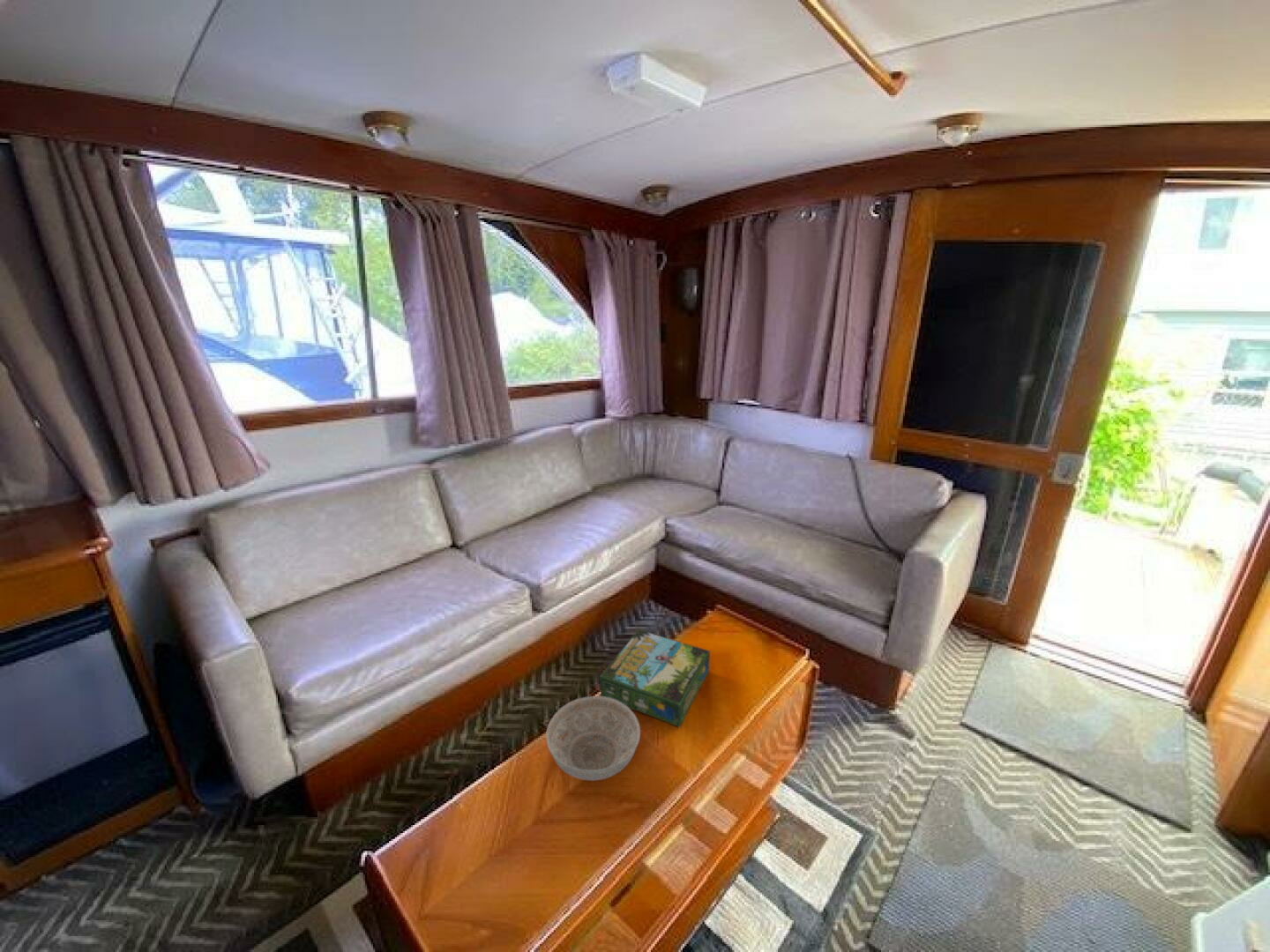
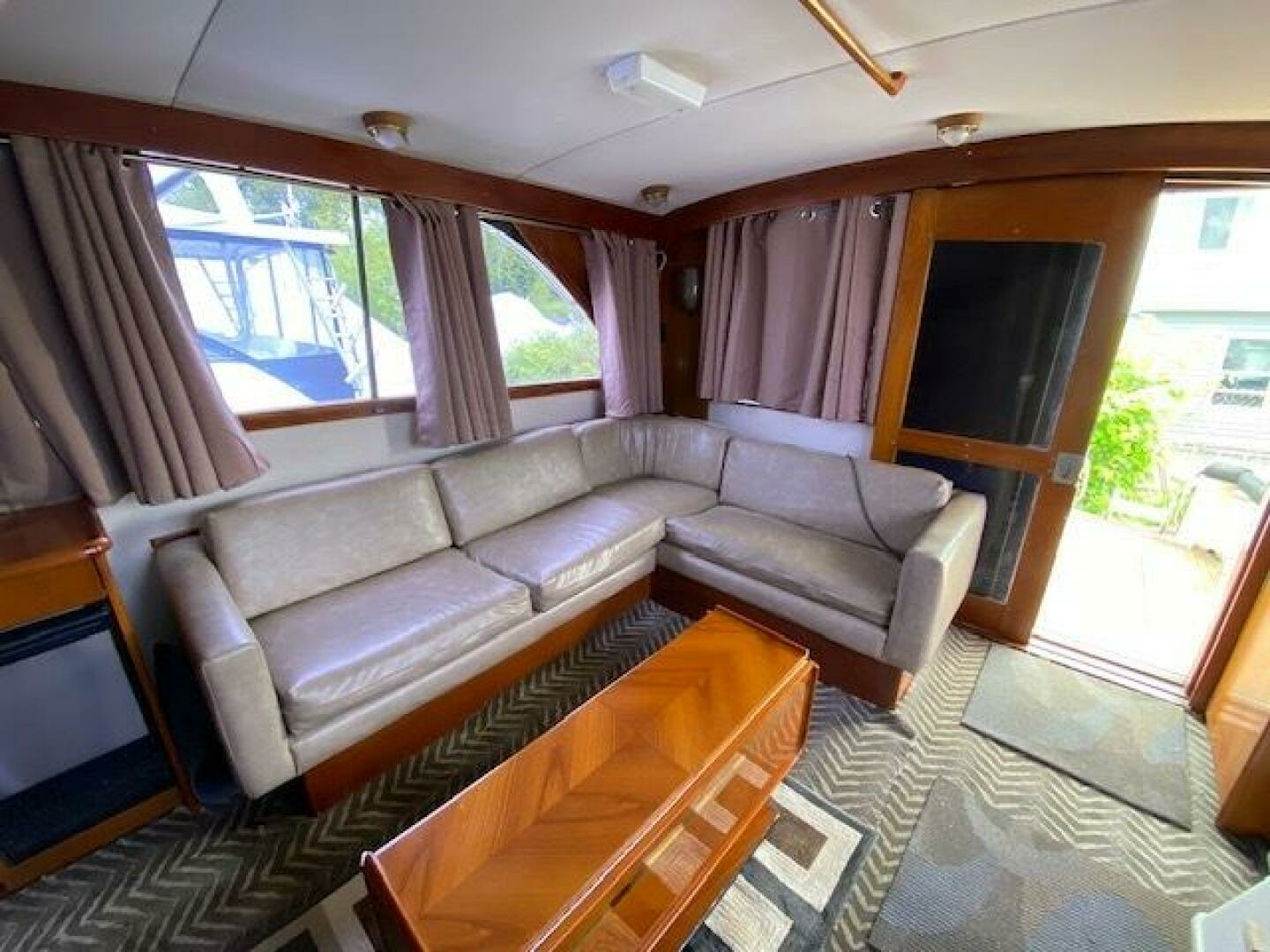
- decorative bowl (594, 746)
- board game (656, 673)
